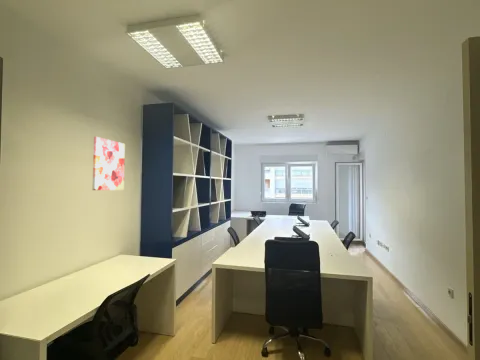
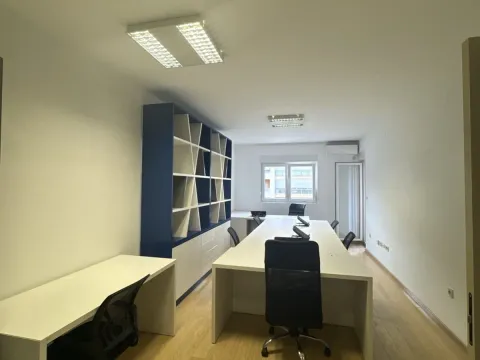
- wall art (109, 165)
